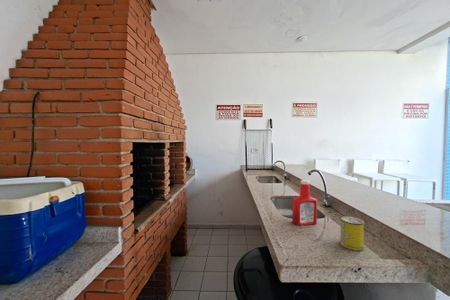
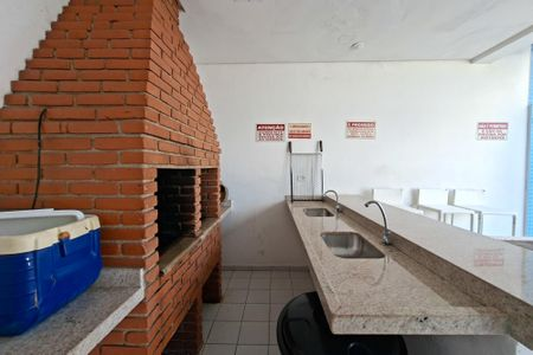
- beverage can (351, 232)
- soap bottle (304, 201)
